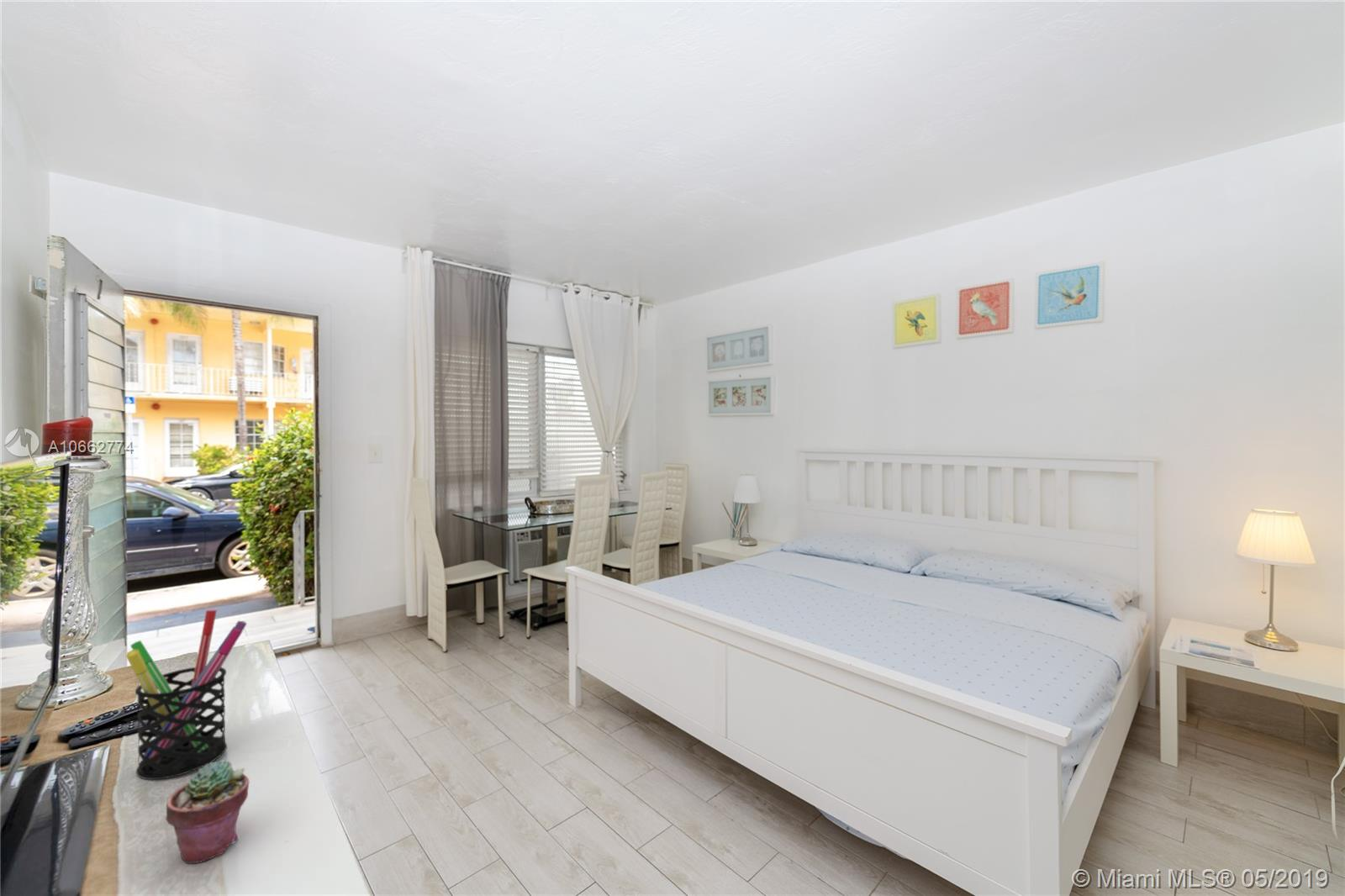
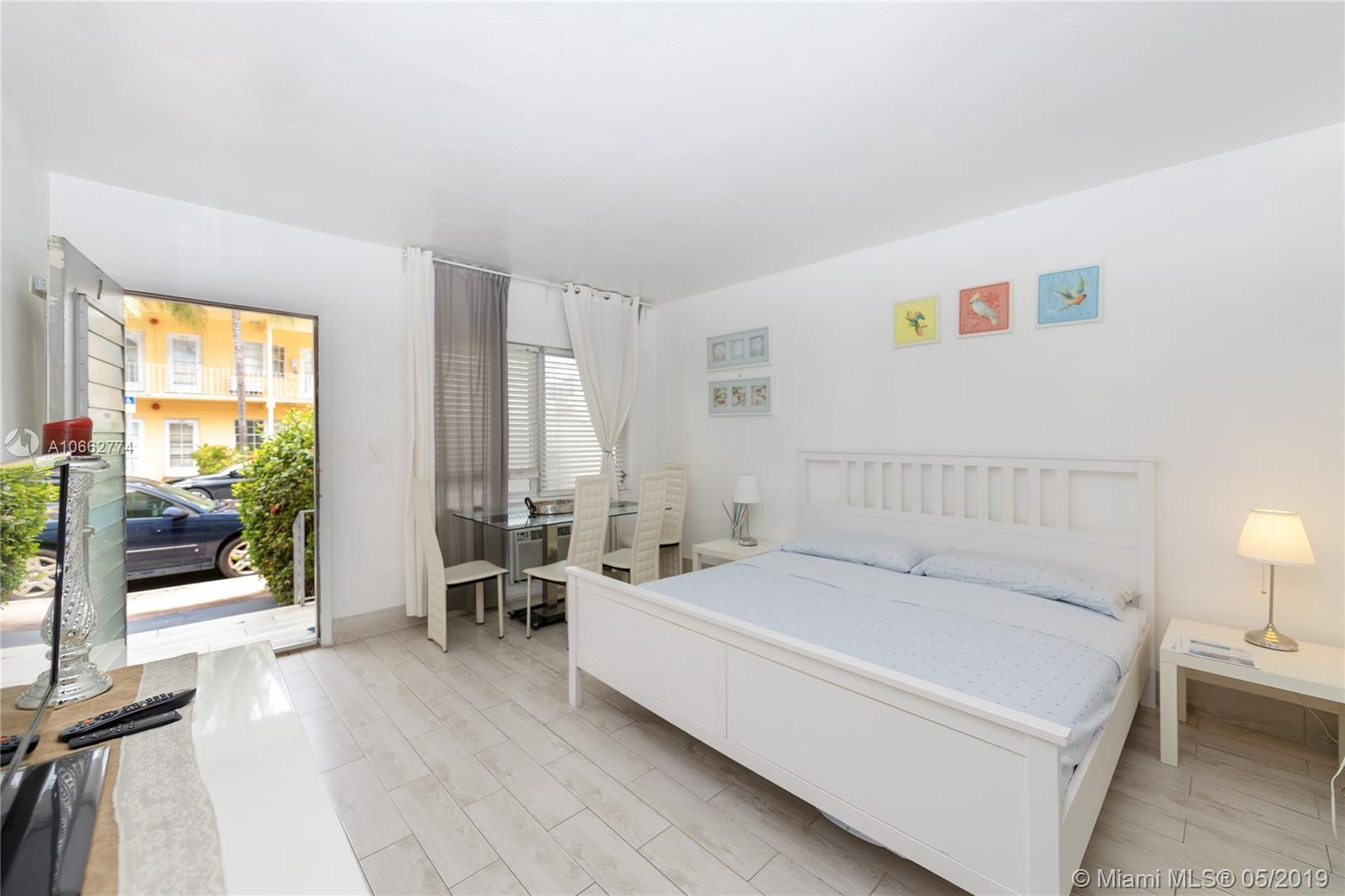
- potted succulent (208, 806)
- pen holder (178, 688)
